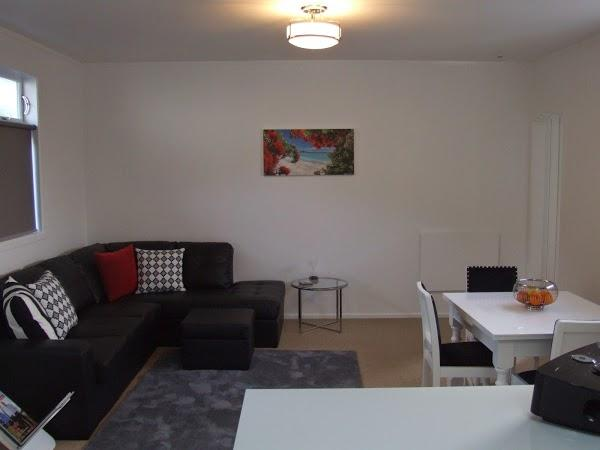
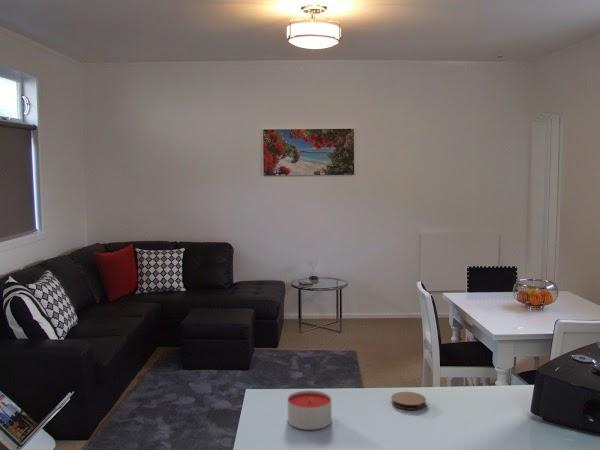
+ candle (309, 408)
+ coaster (408, 400)
